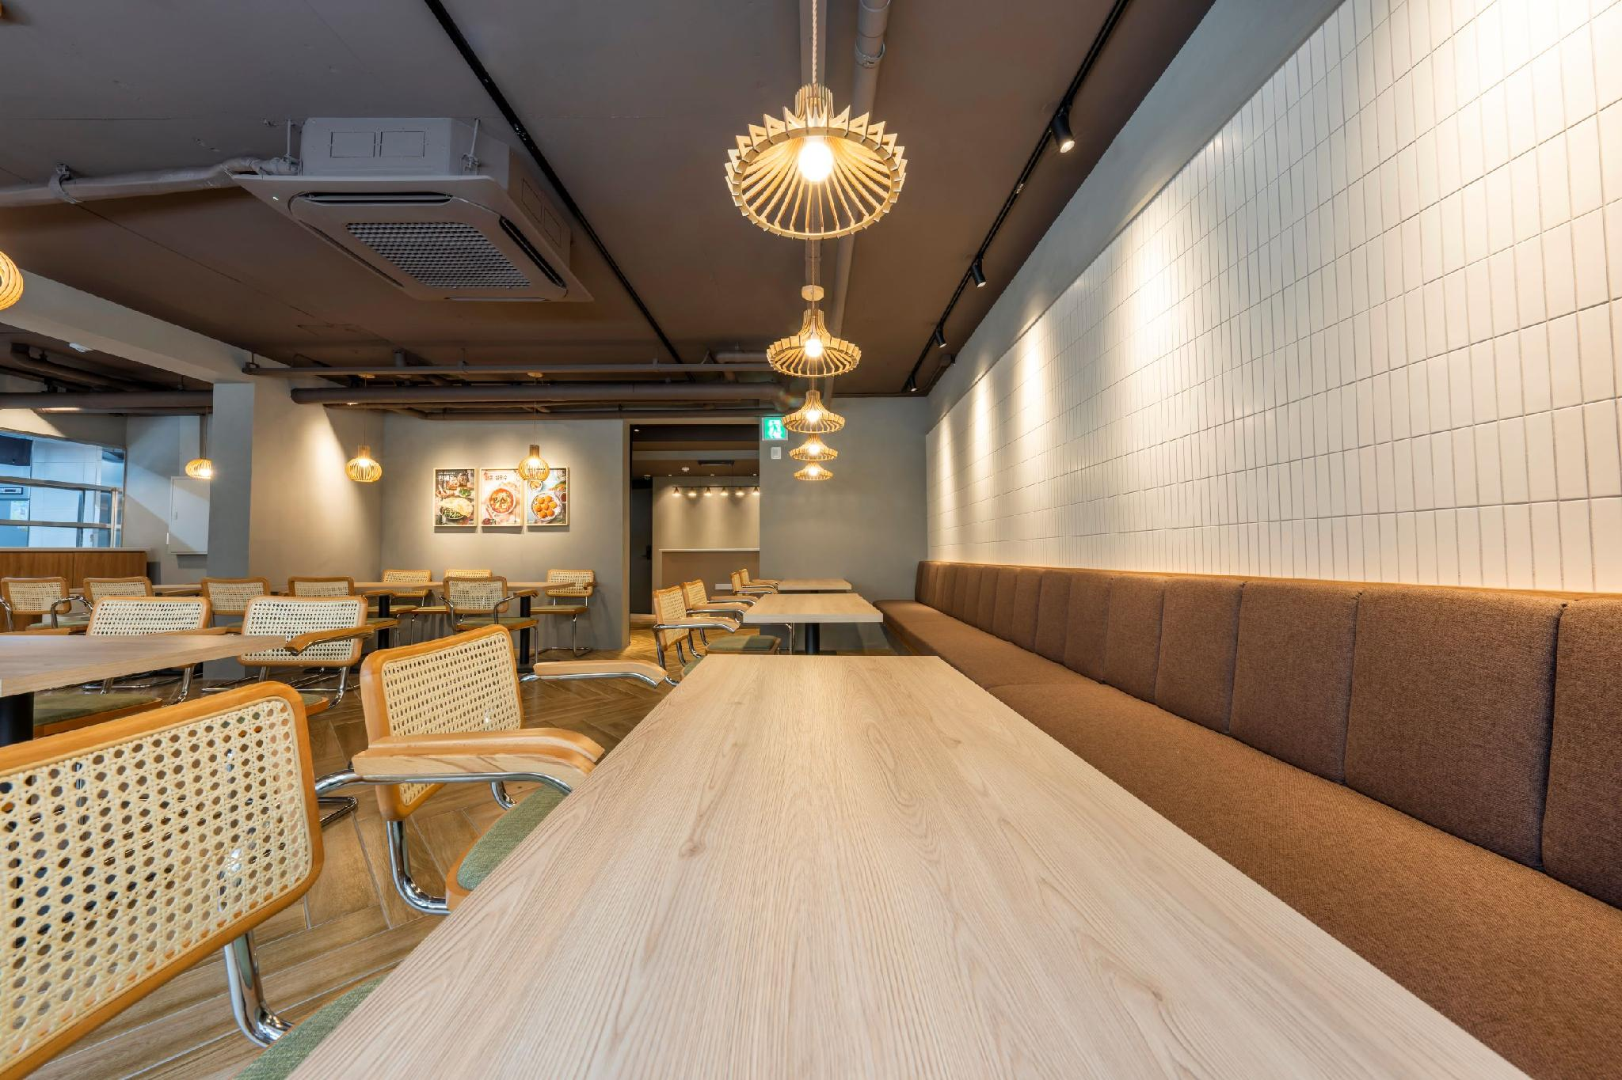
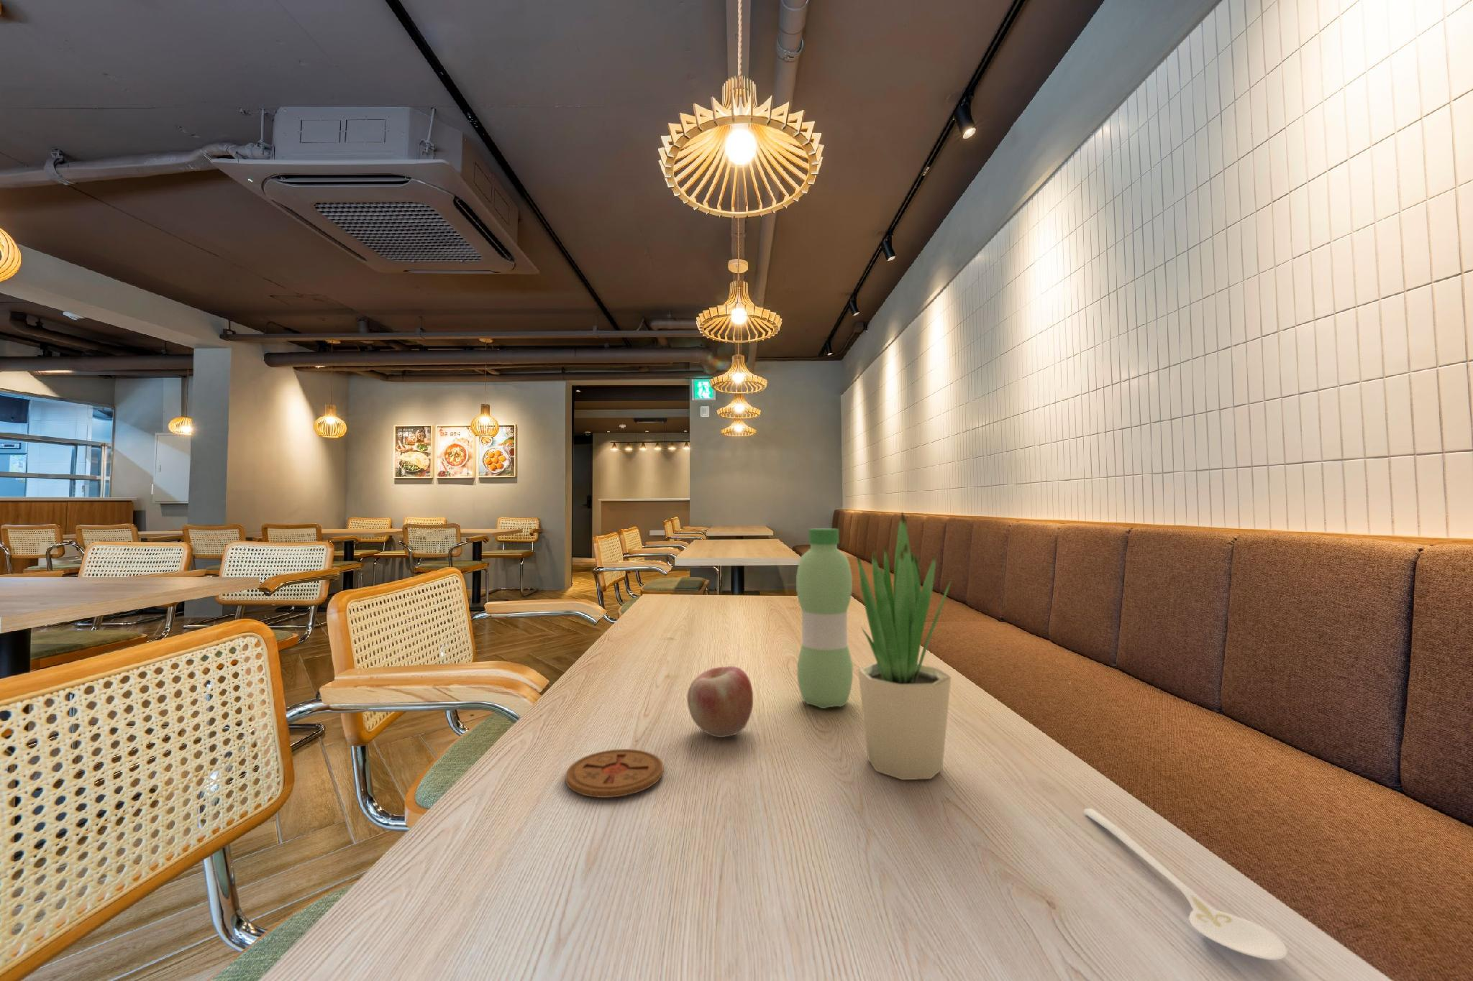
+ coaster (615, 771)
+ water bottle (825, 614)
+ apple (721, 701)
+ stirrer (1161, 869)
+ potted plant (896, 637)
